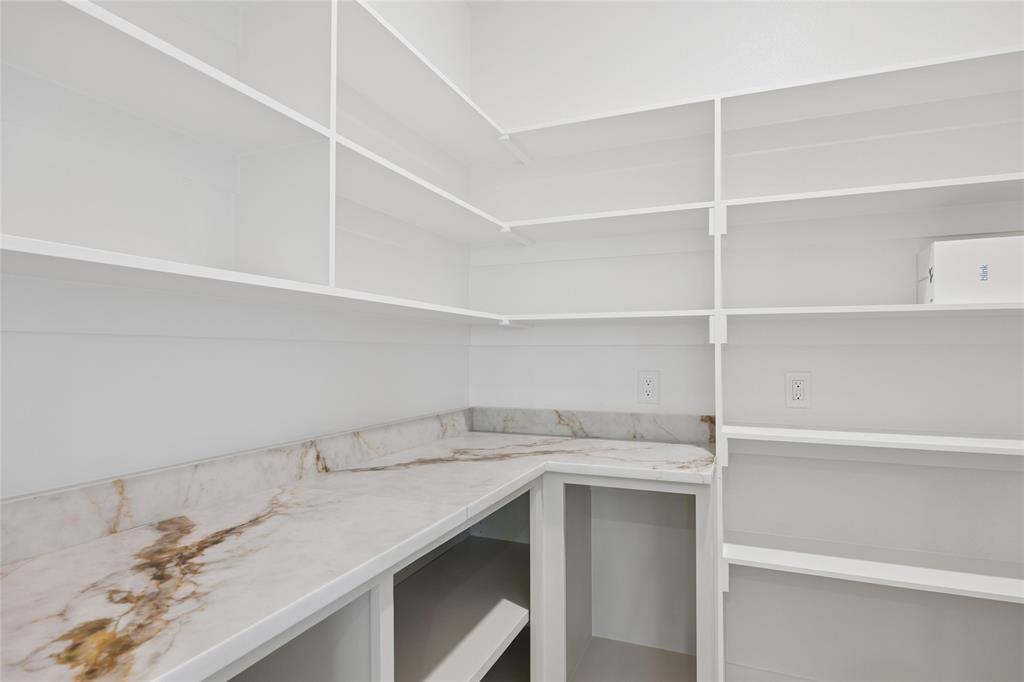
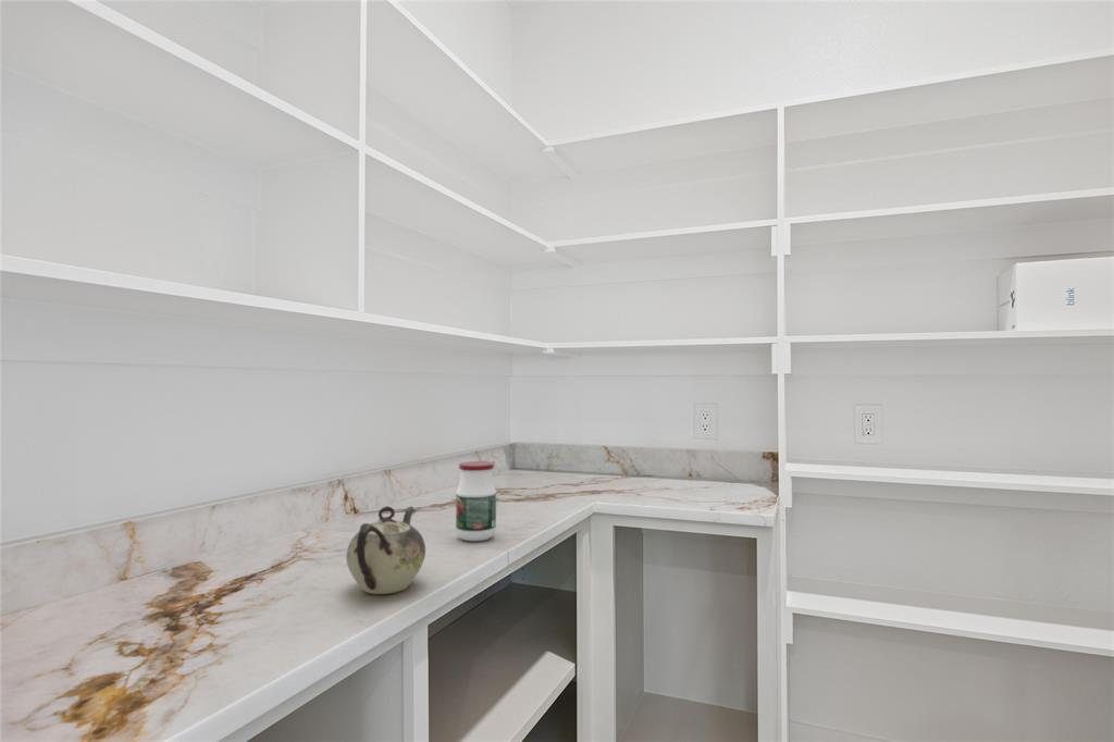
+ teapot (388, 544)
+ jar (475, 499)
